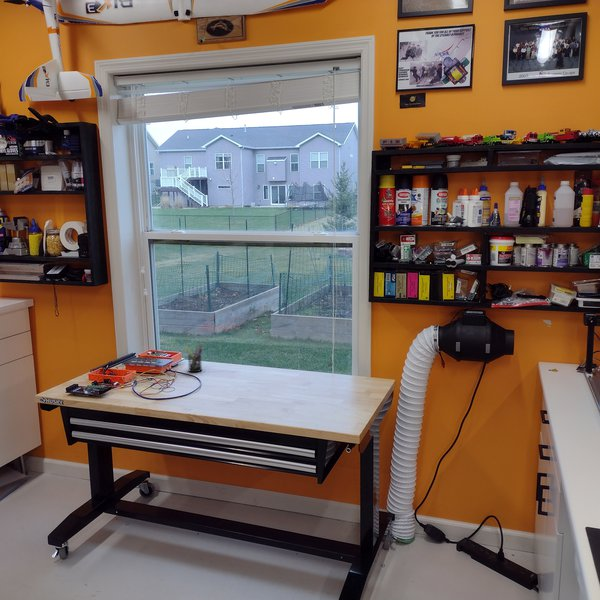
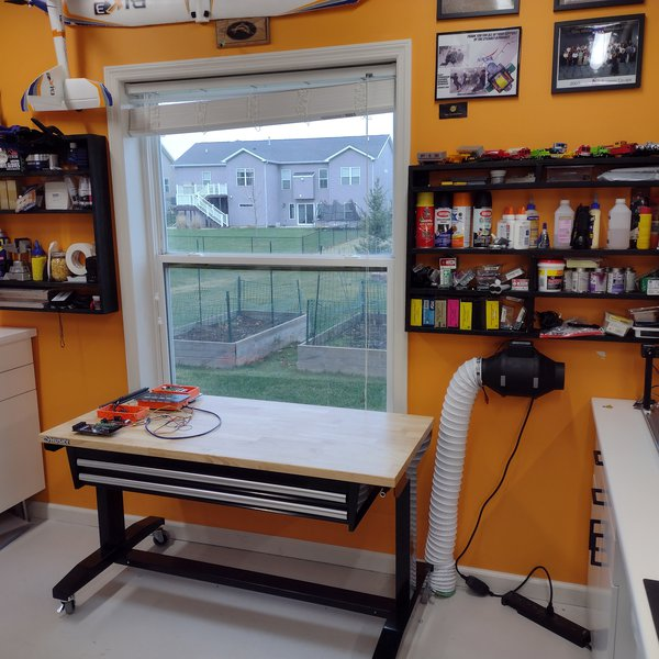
- pen holder (195, 356)
